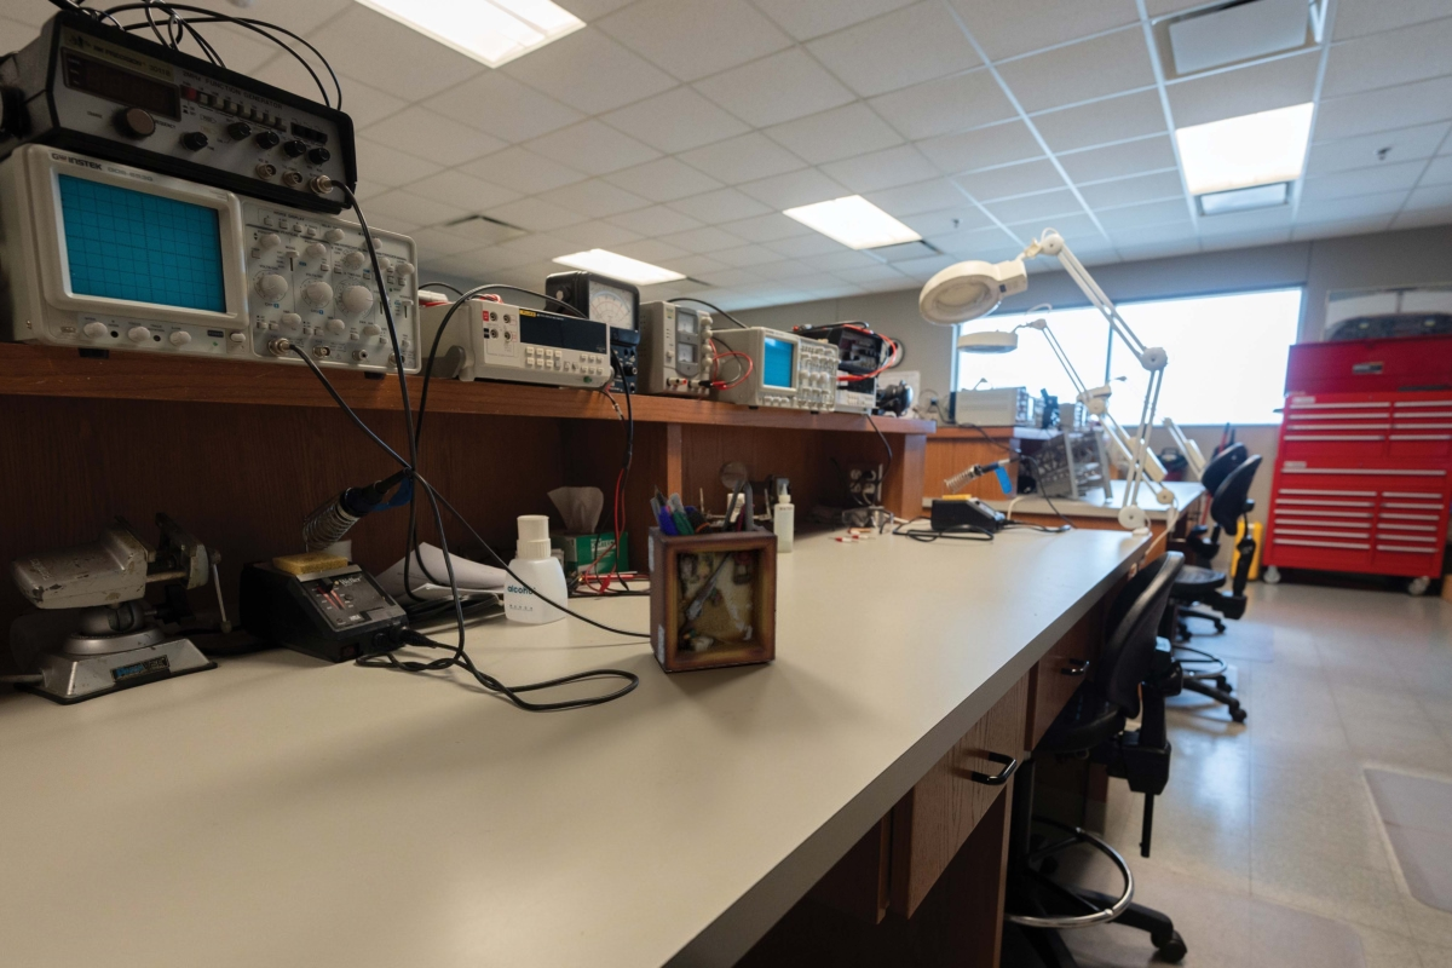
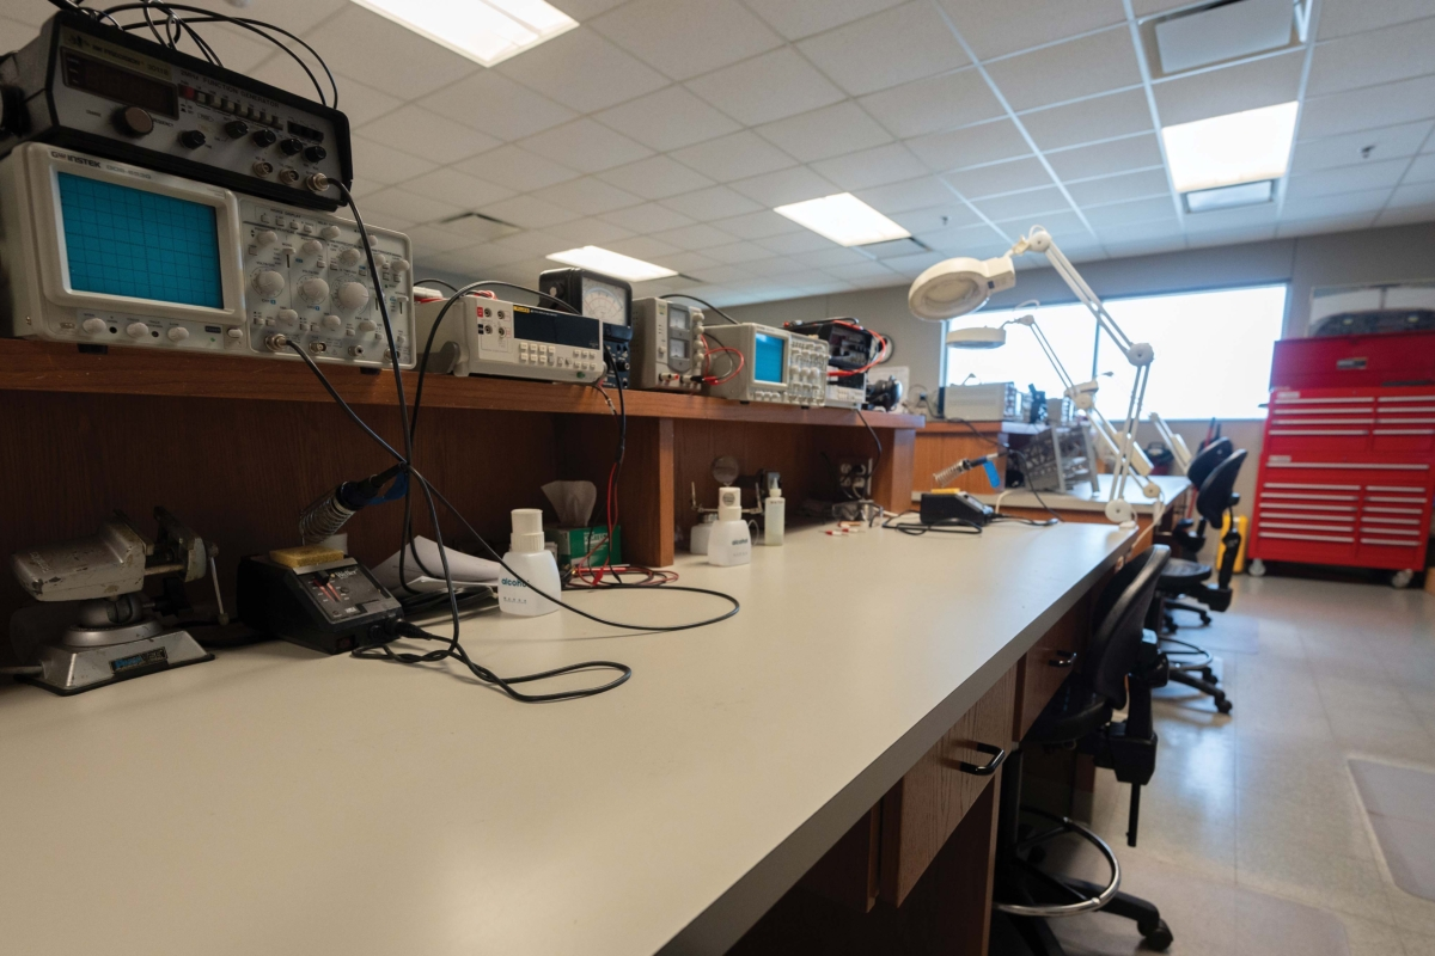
- desk organizer (710, 569)
